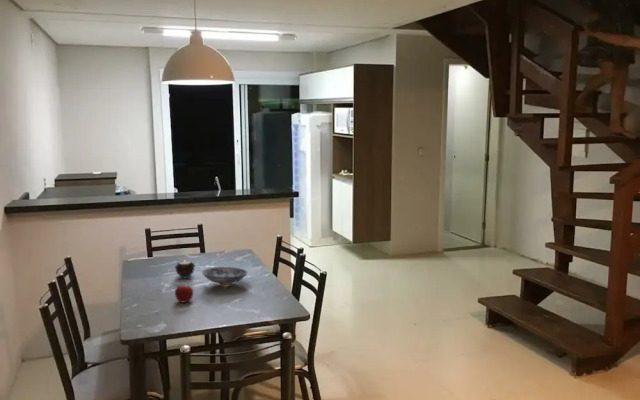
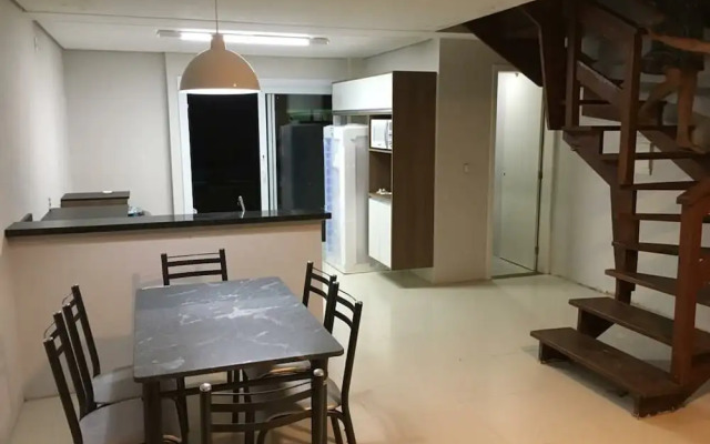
- candle (185, 268)
- bowl (225, 277)
- fruit (184, 293)
